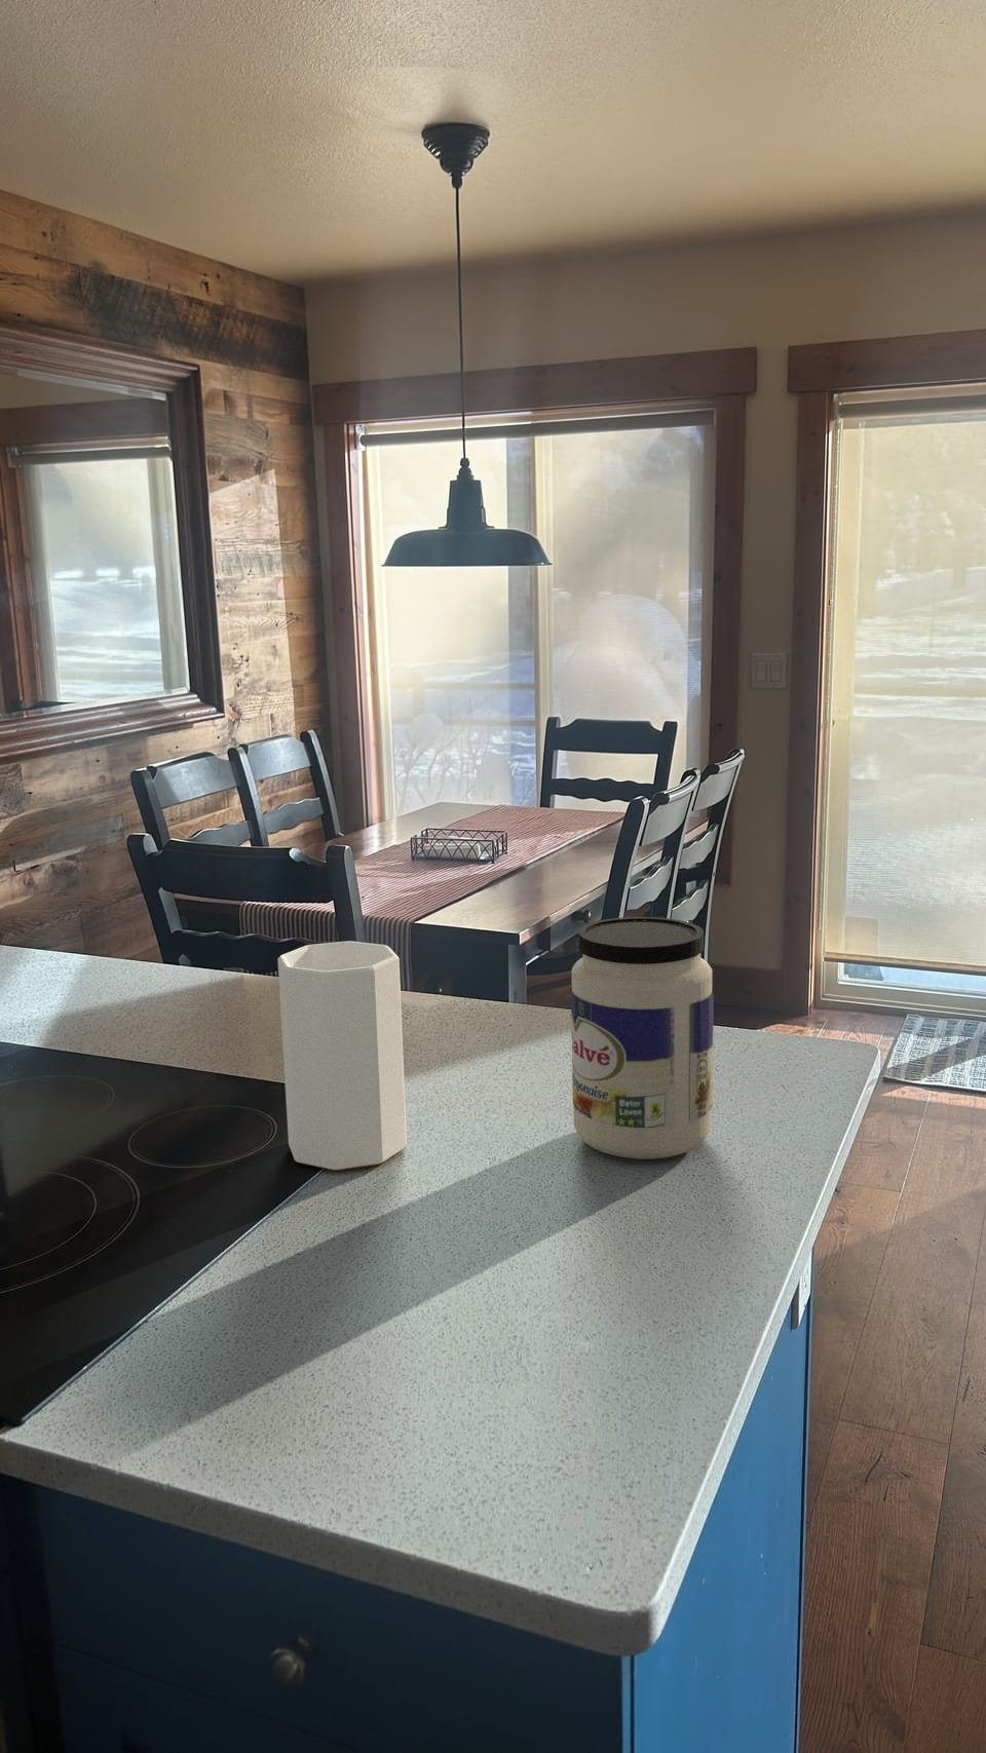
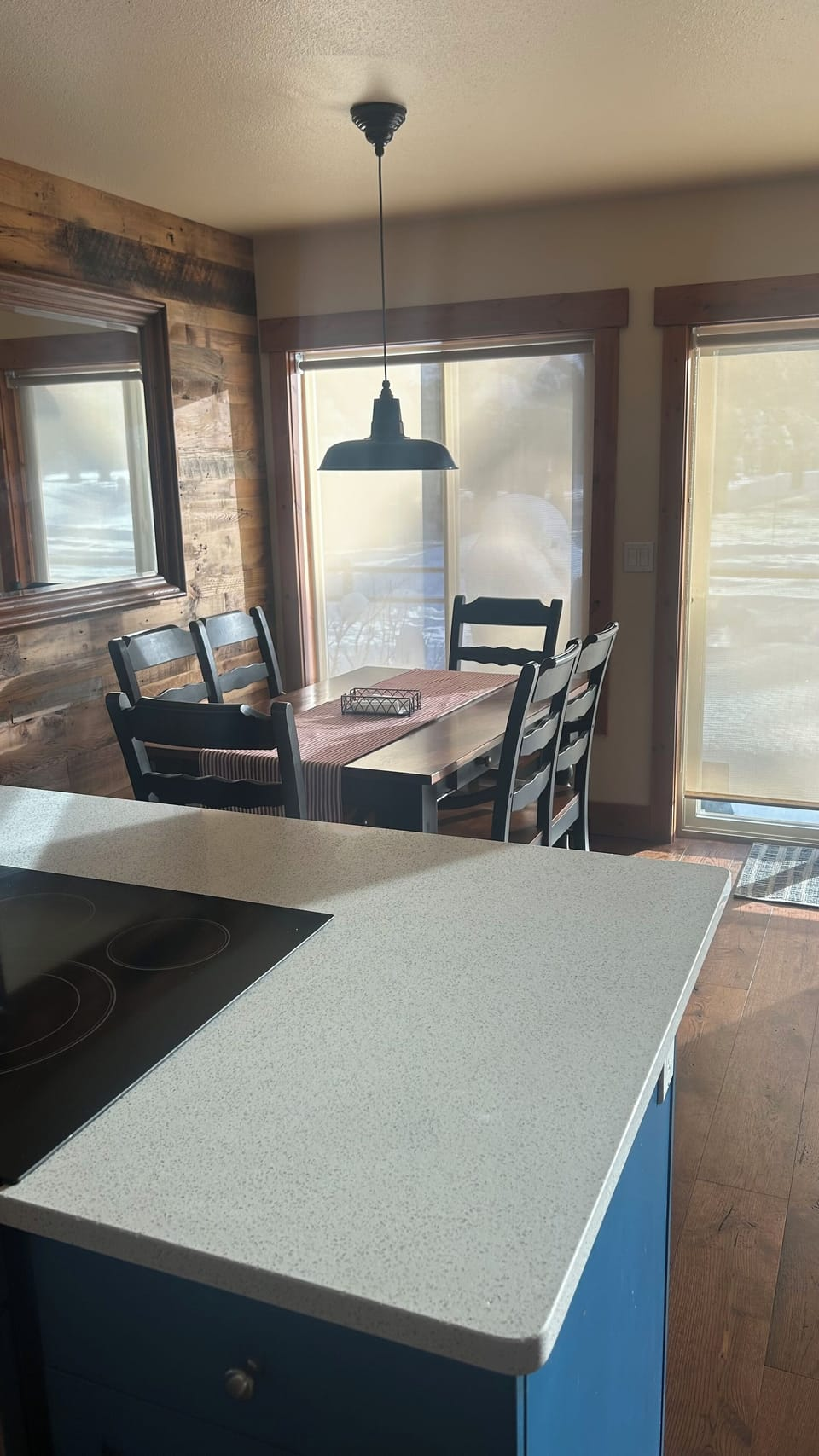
- jar (642, 1037)
- cup (342, 1052)
